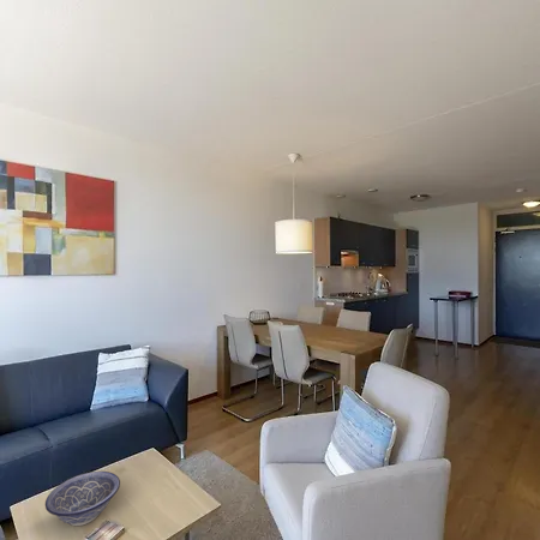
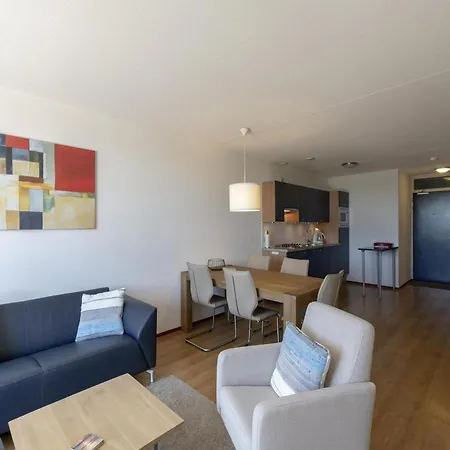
- decorative bowl (84, 503)
